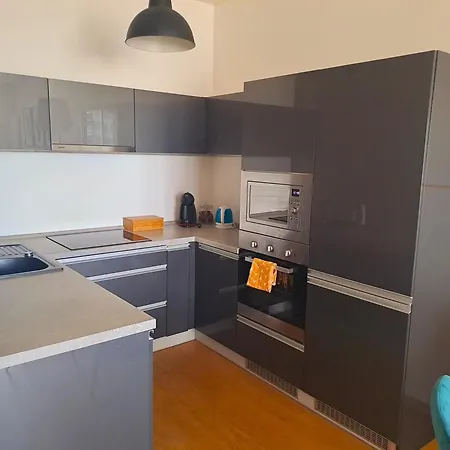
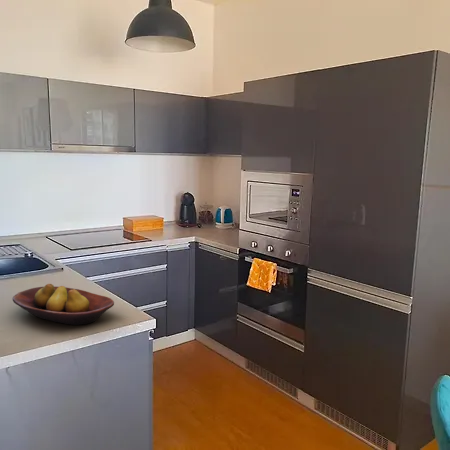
+ fruit bowl (62, 300)
